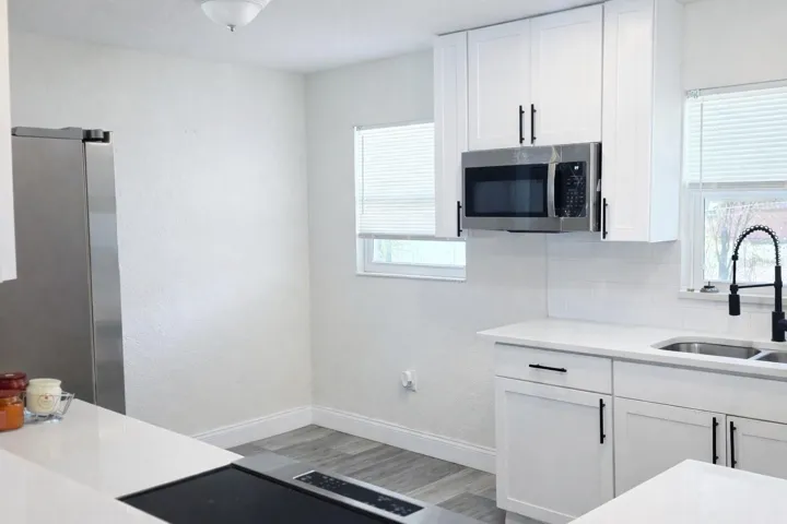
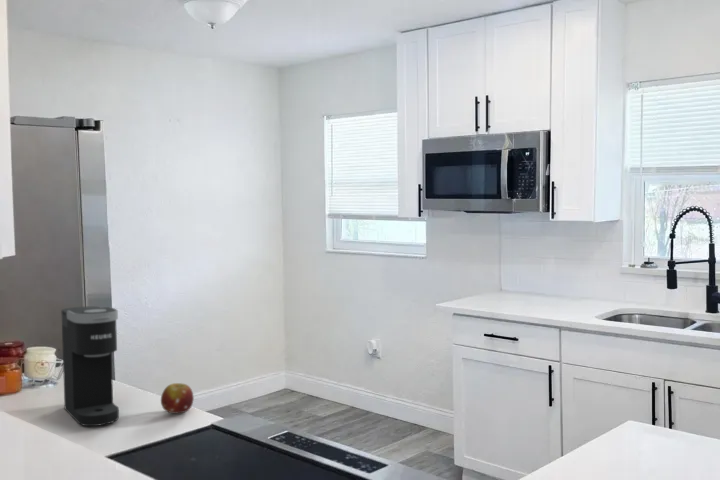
+ coffee maker (89, 361)
+ fruit (177, 398)
